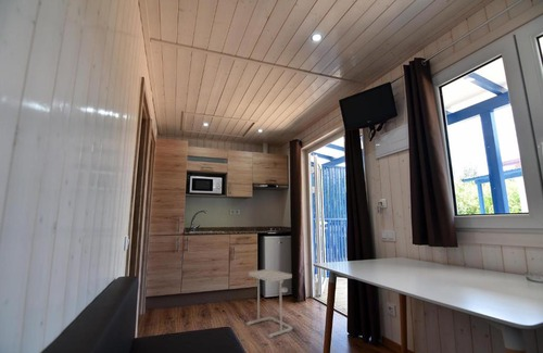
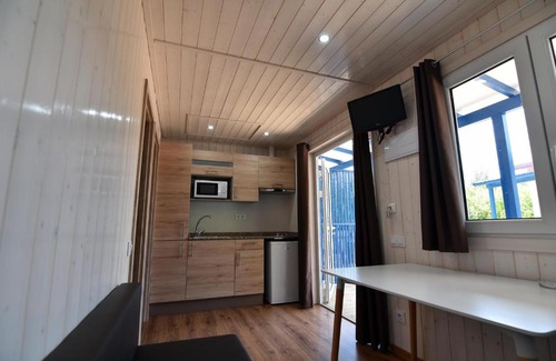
- side table (279, 297)
